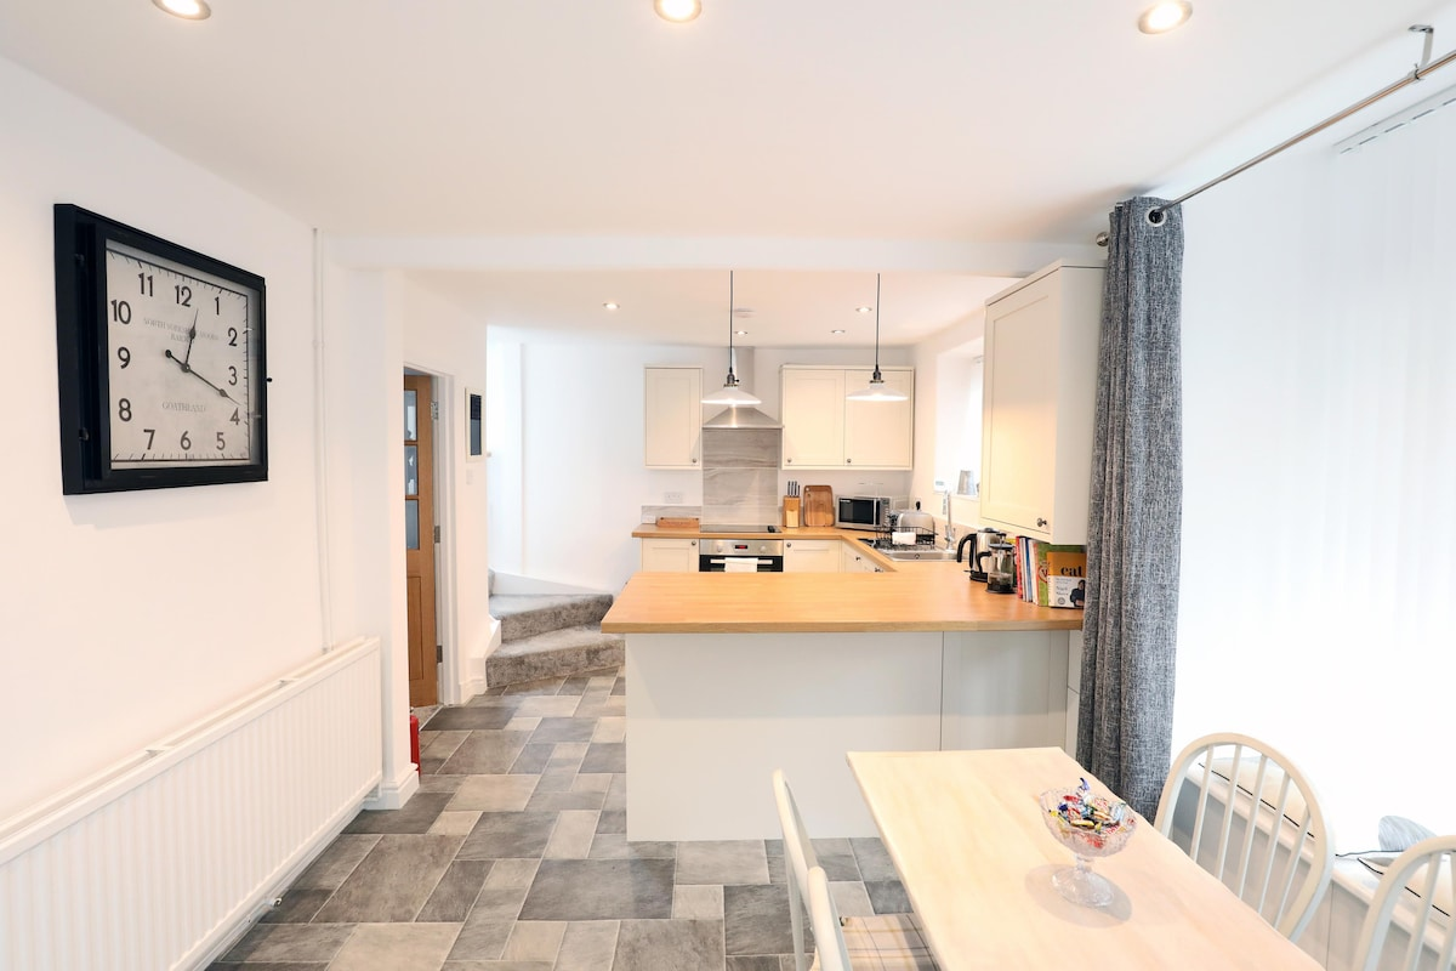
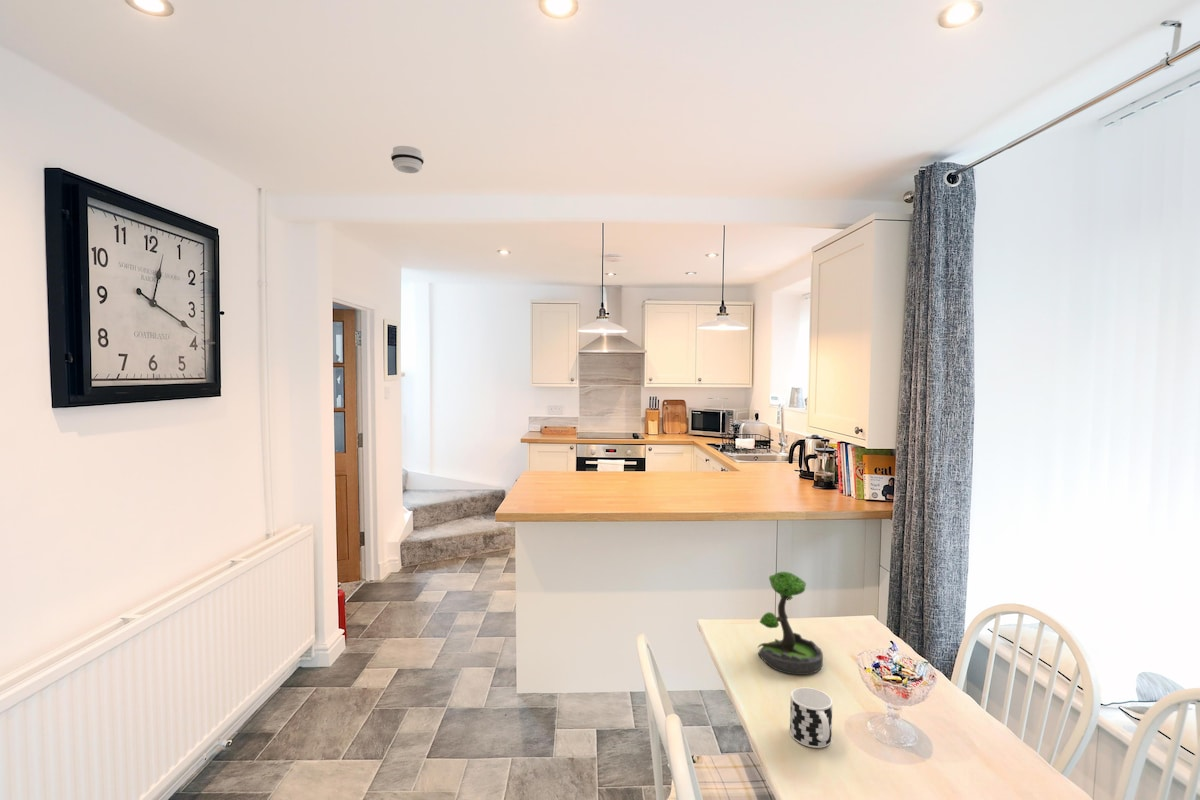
+ cup (814, 720)
+ smoke detector (407, 160)
+ plant (787, 617)
